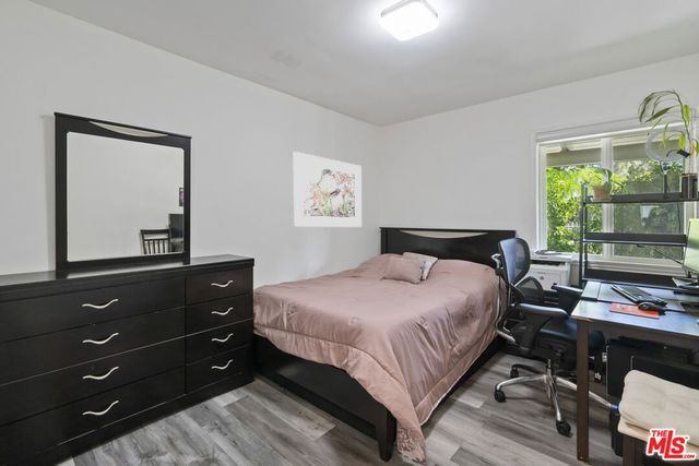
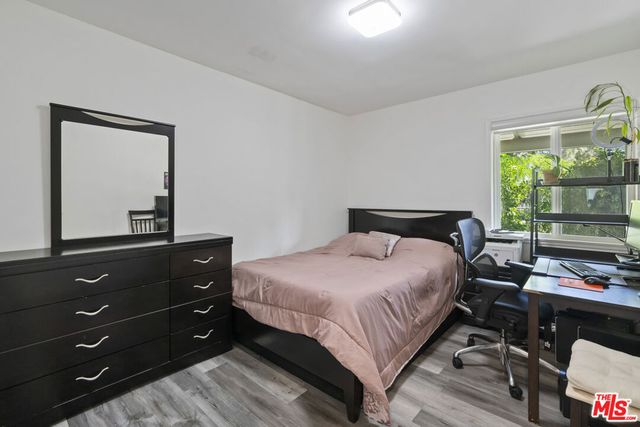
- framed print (331, 193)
